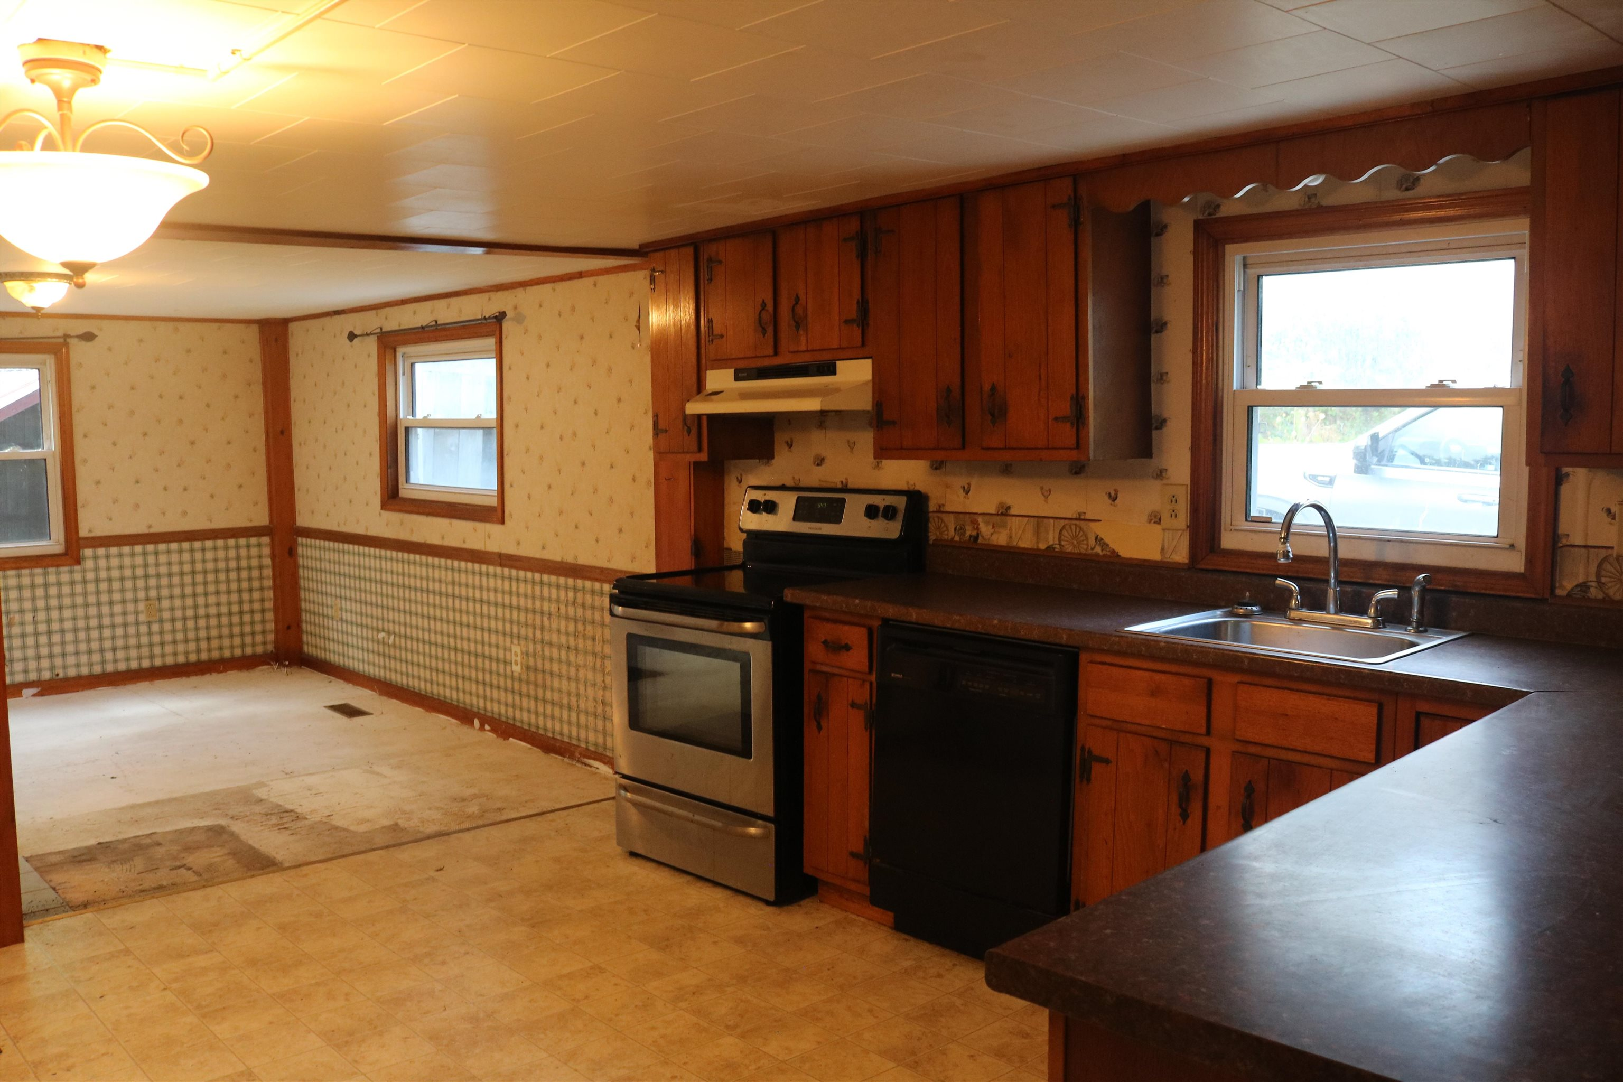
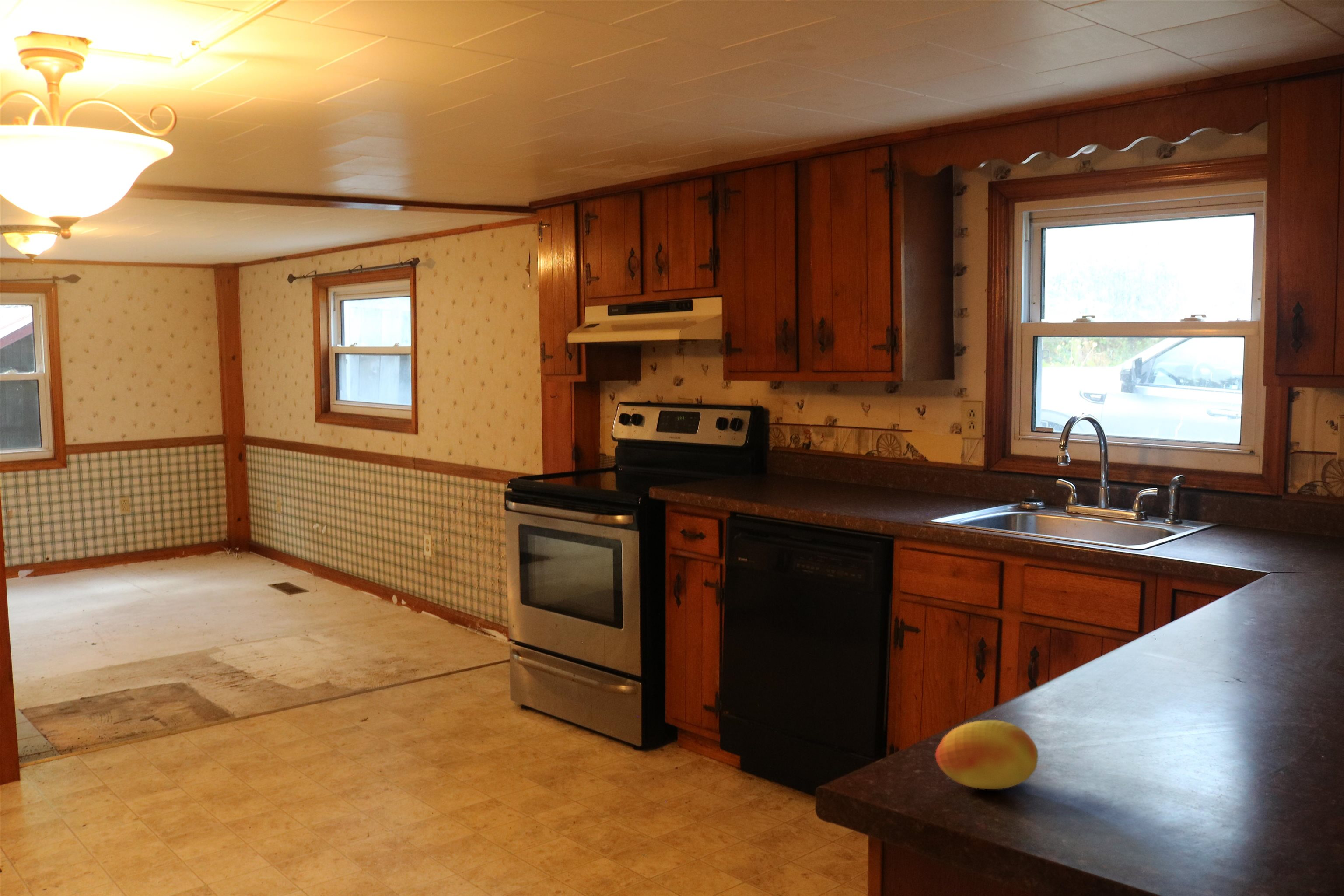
+ fruit (987, 753)
